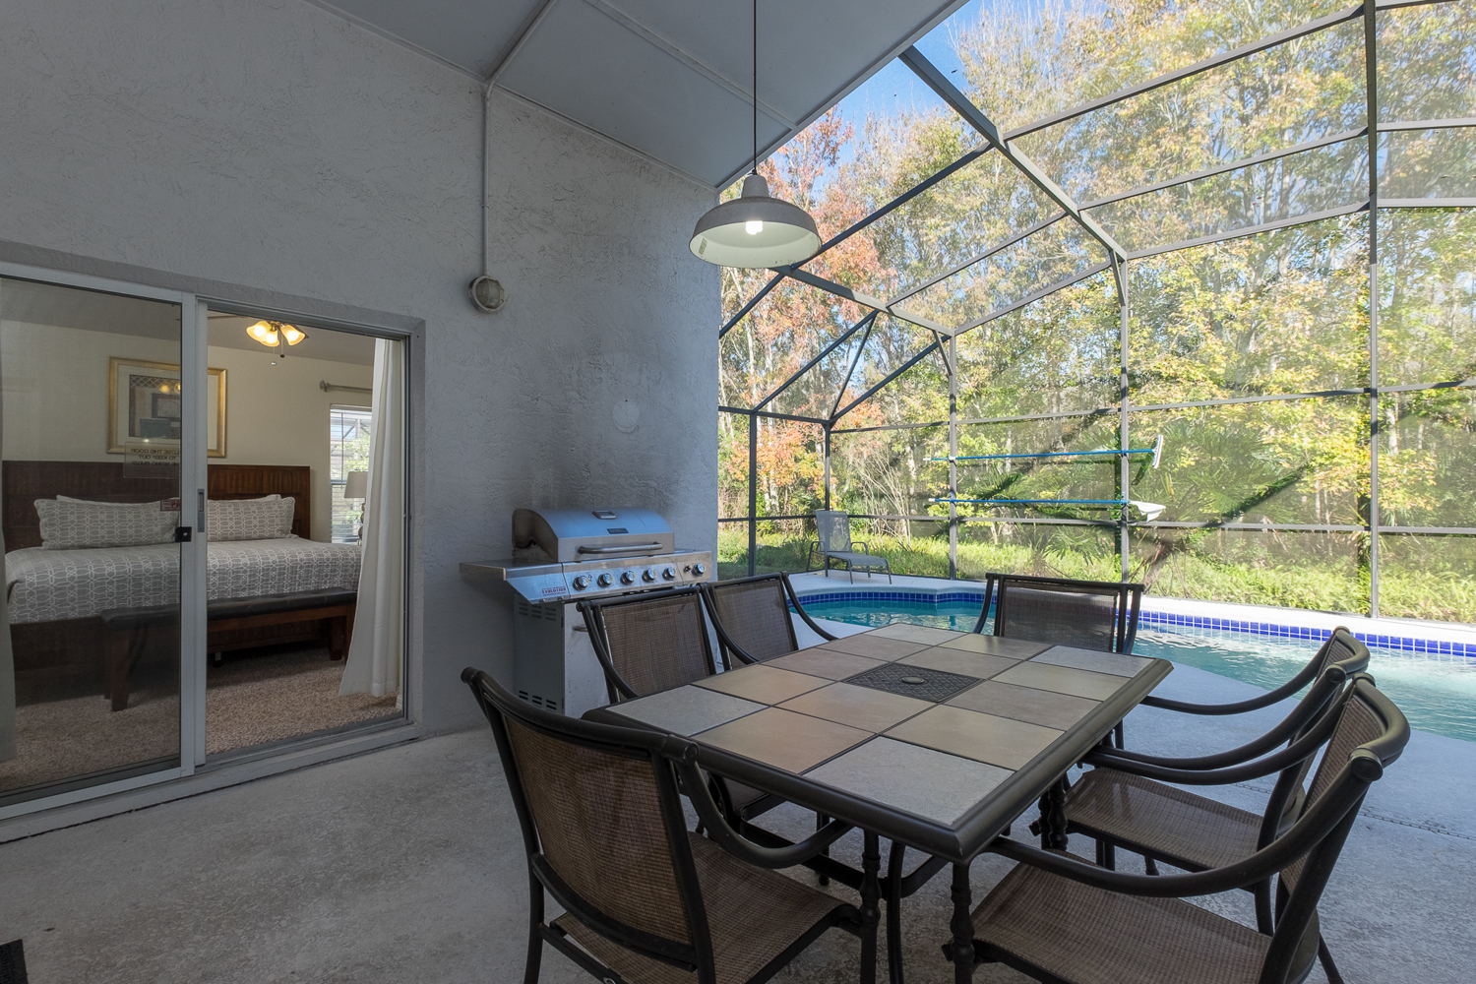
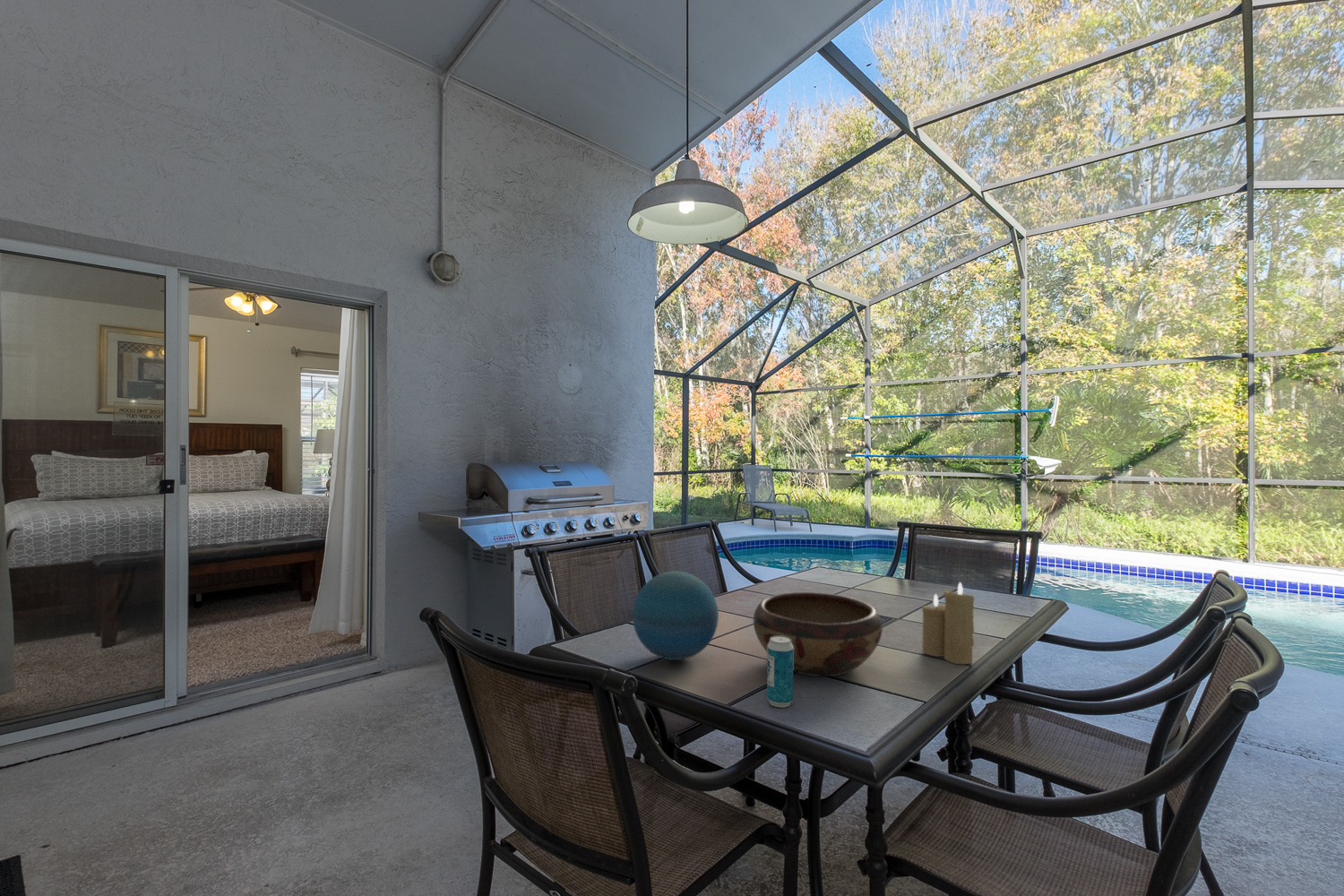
+ decorative bowl (815, 635)
+ decorative orb (675, 615)
+ beverage can (780, 671)
+ candle (946, 617)
